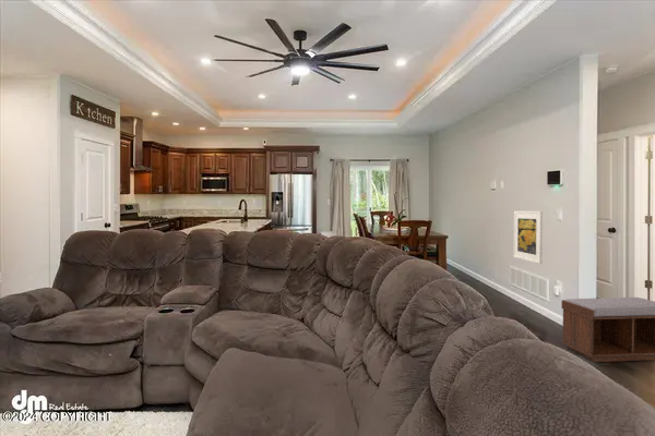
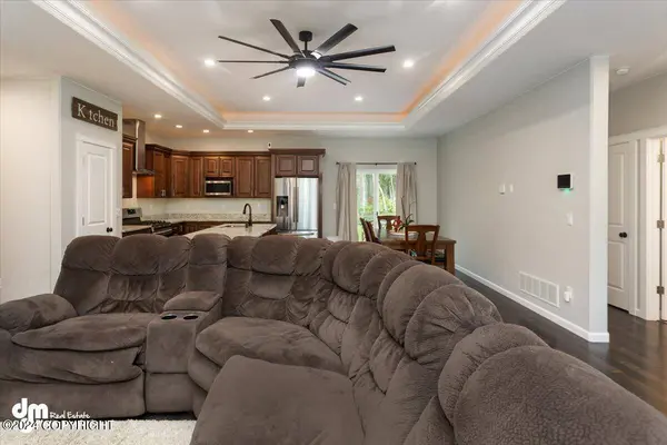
- bench (616, 327)
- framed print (526, 235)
